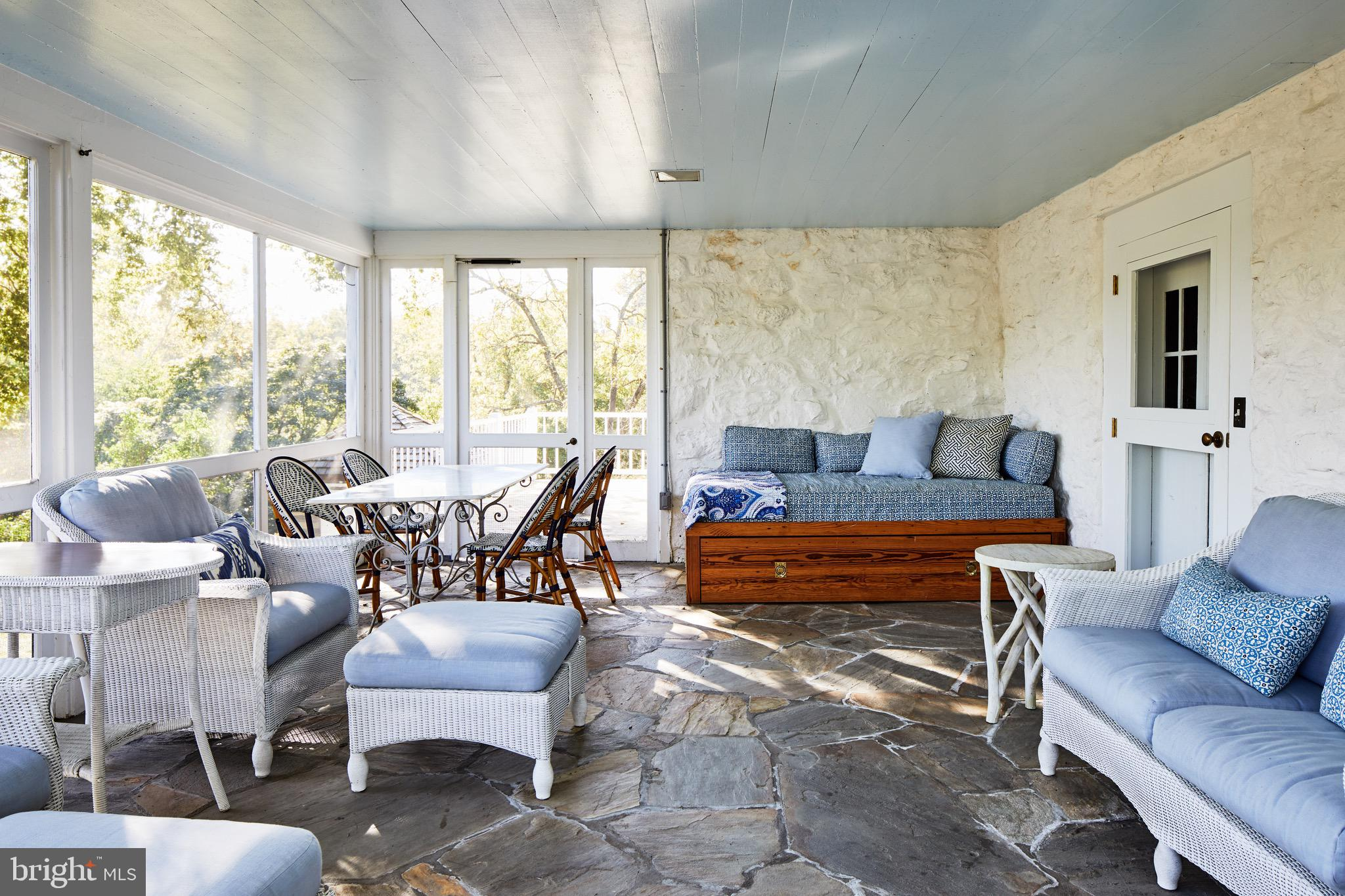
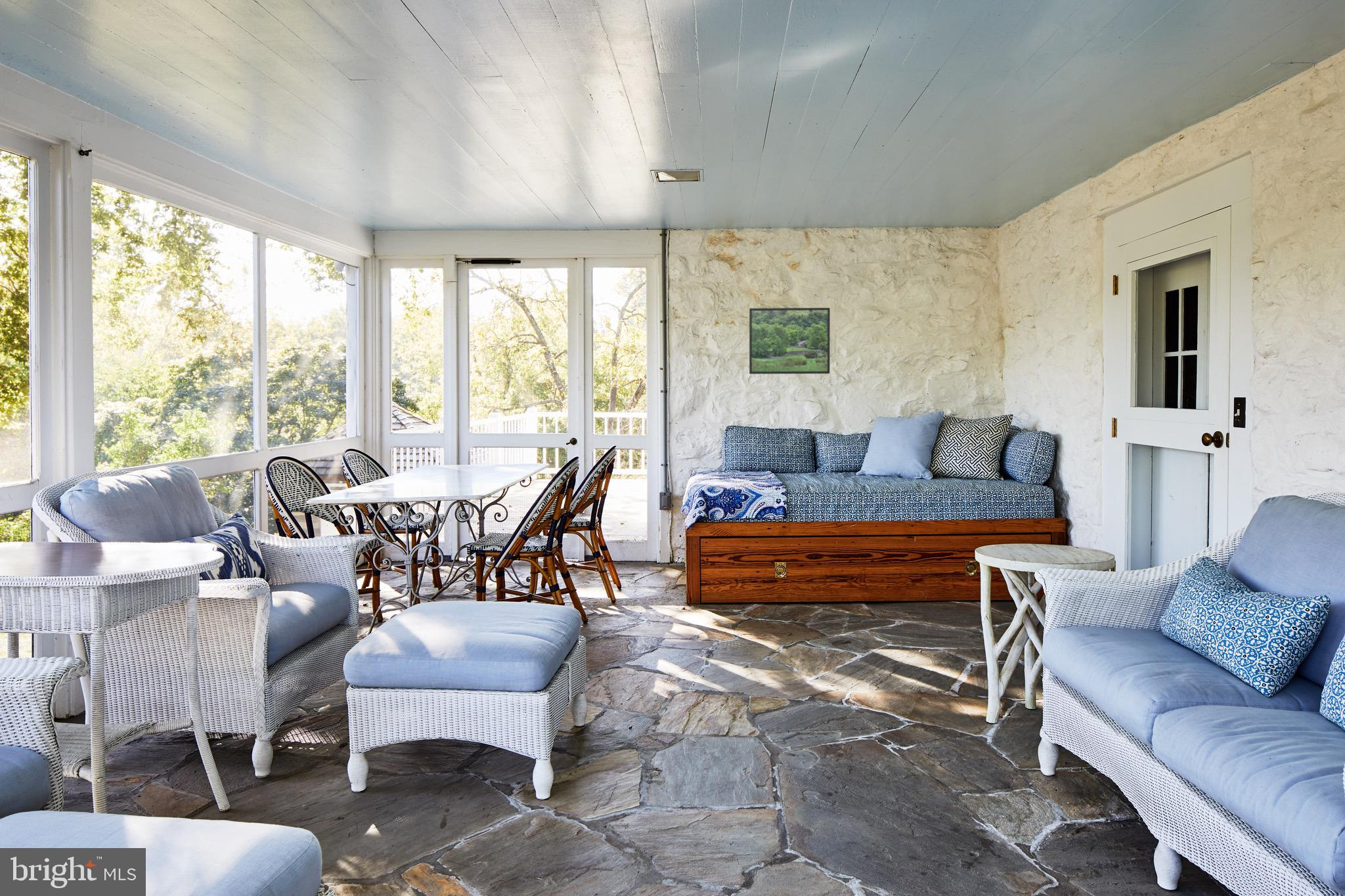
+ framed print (789, 341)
